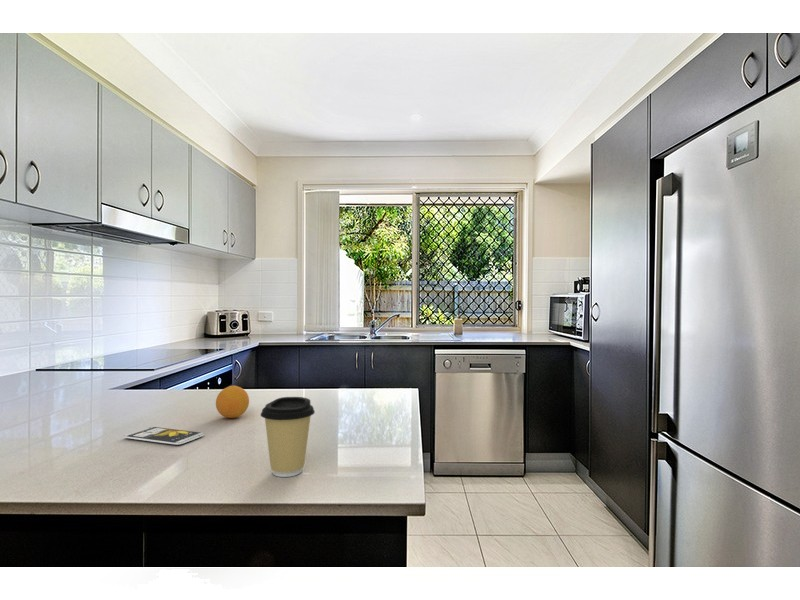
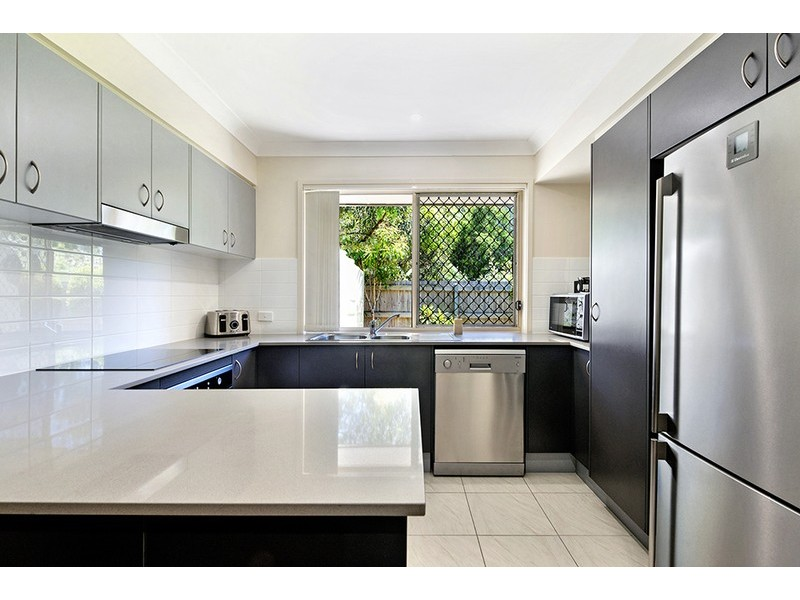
- coffee cup (287, 436)
- fruit (232, 401)
- smartphone (164, 435)
